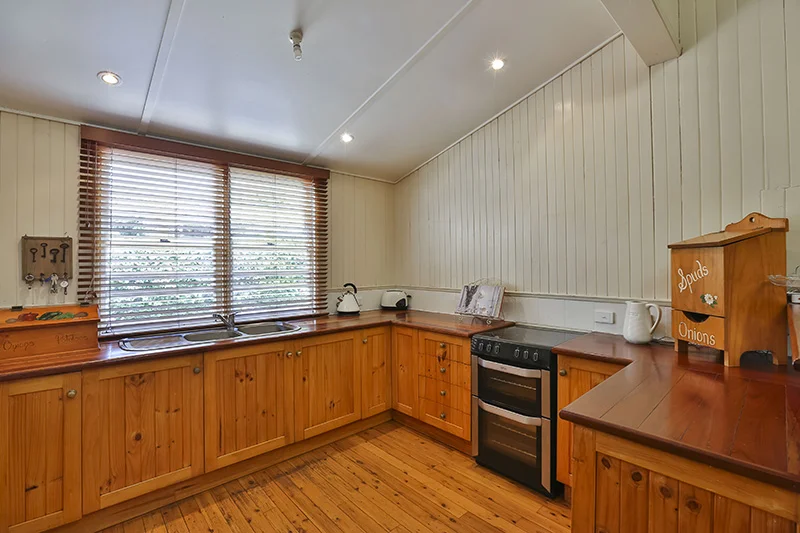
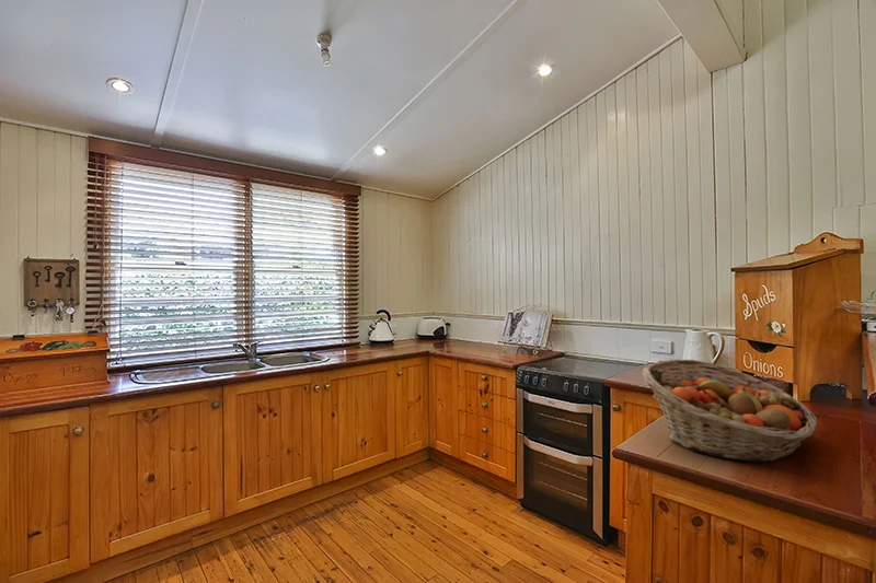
+ fruit basket (723, 404)
